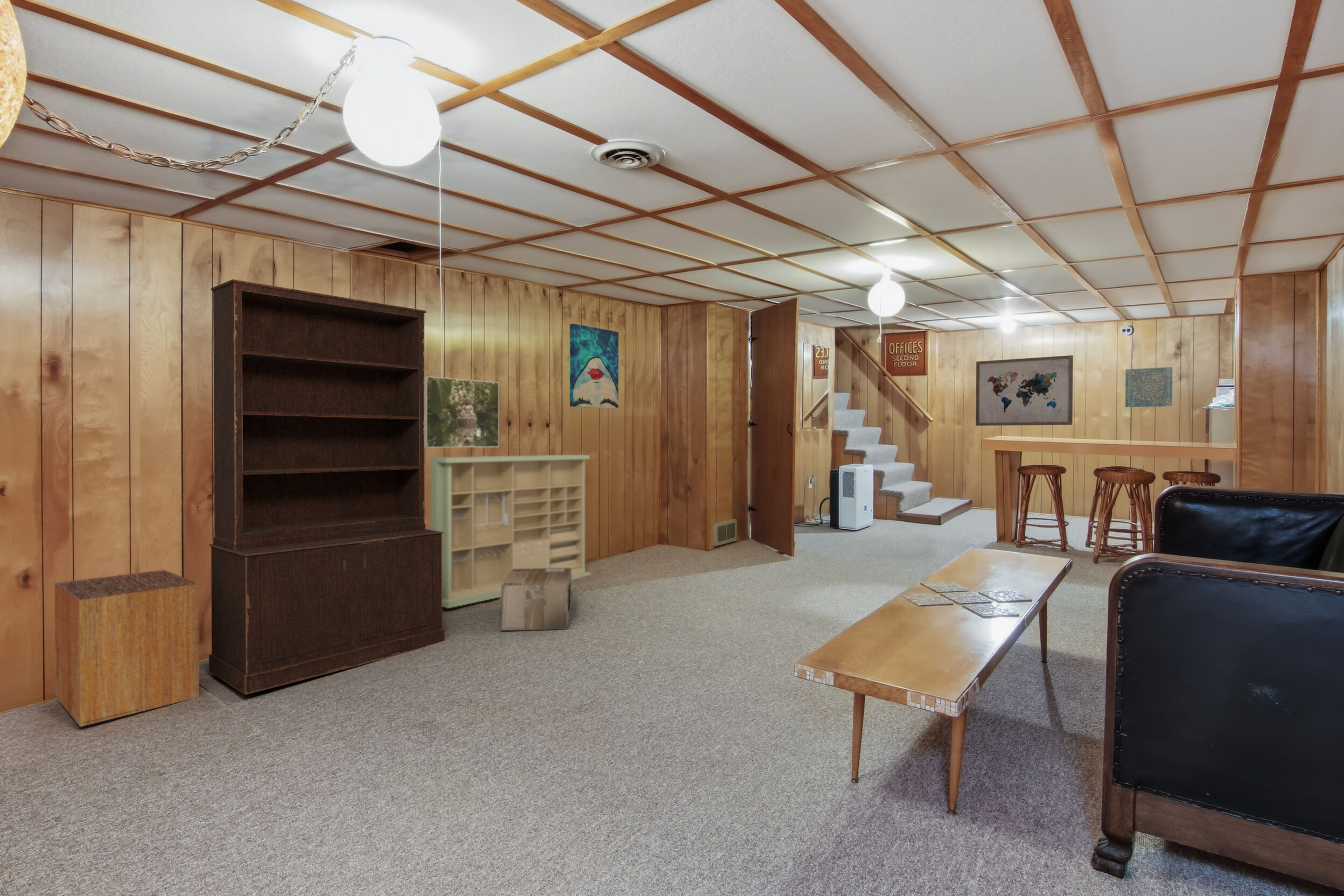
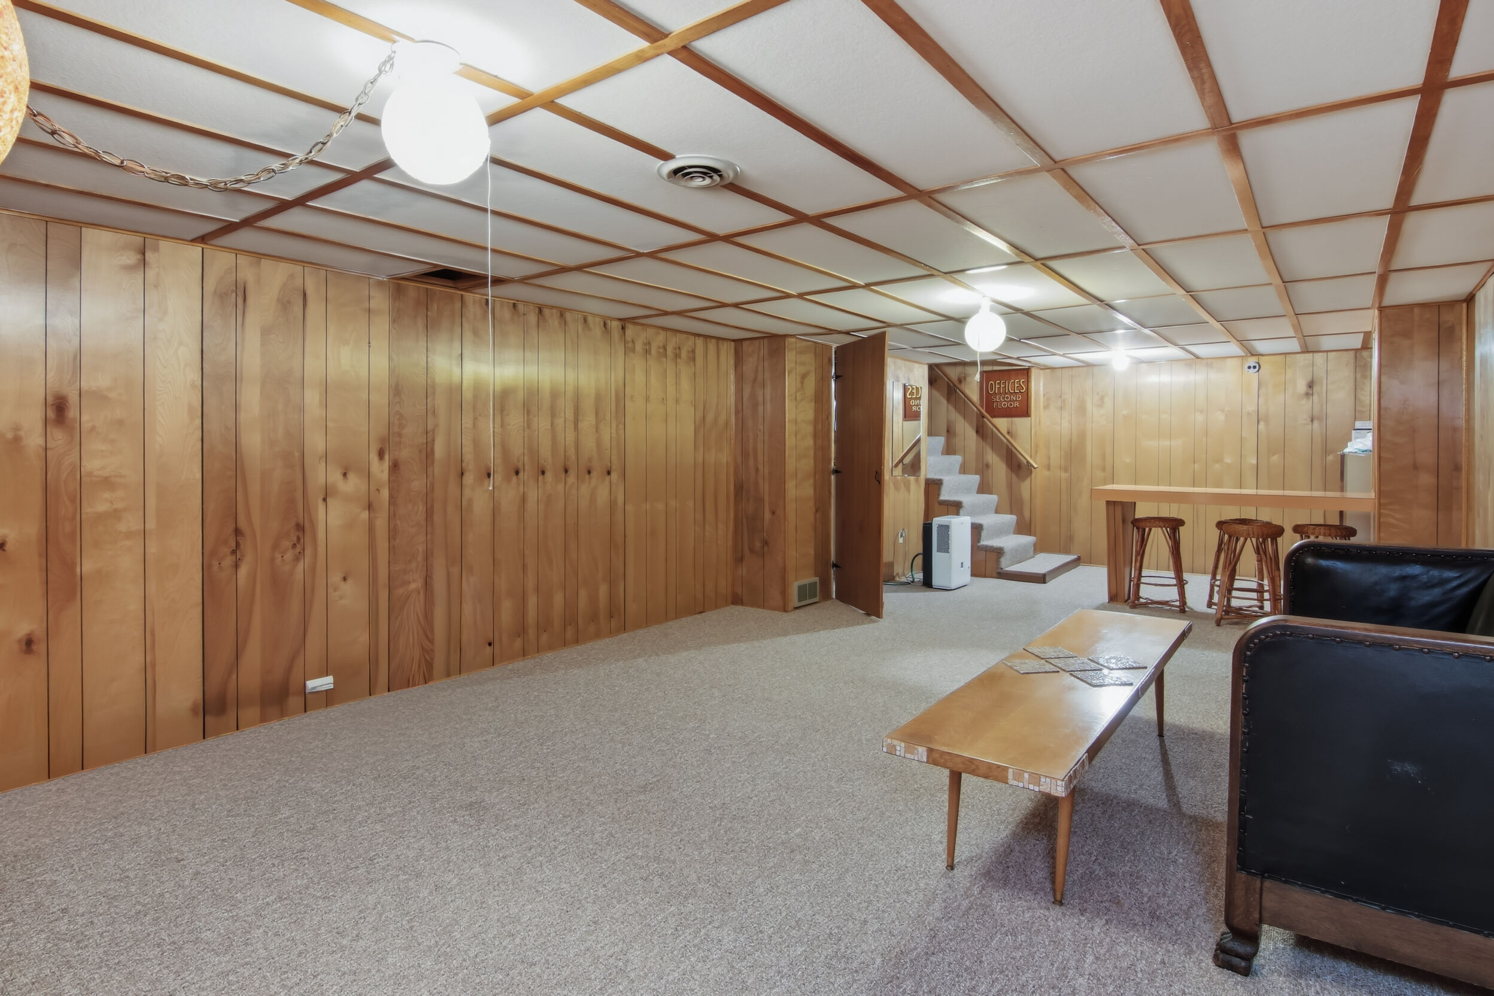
- cardboard box (539, 597)
- wall art (1149, 387)
- storage cabinet (515, 522)
- bookcase (334, 478)
- wall art (1022, 391)
- wall art (595, 368)
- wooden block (127, 640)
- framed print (463, 413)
